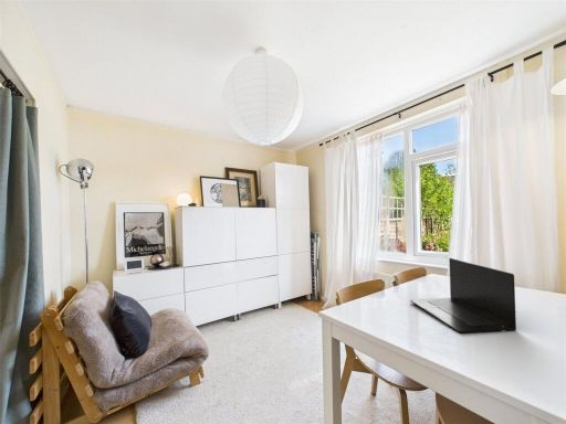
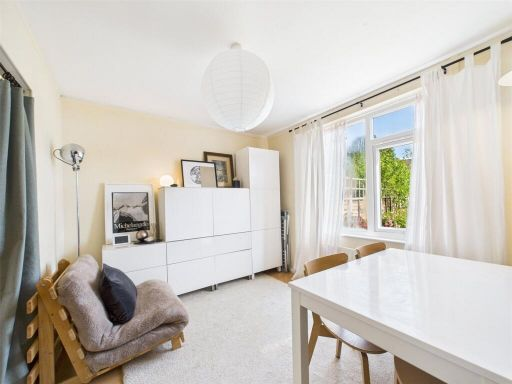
- laptop (453, 289)
